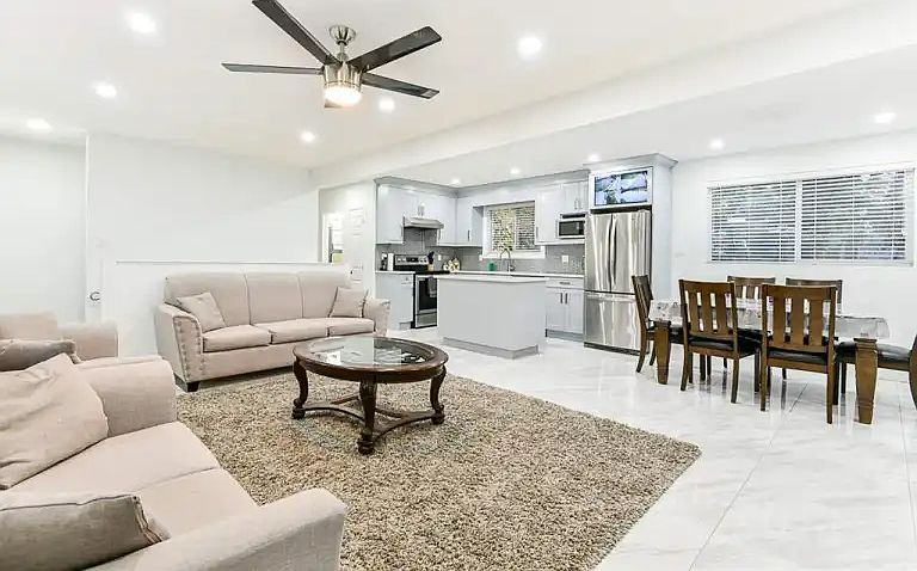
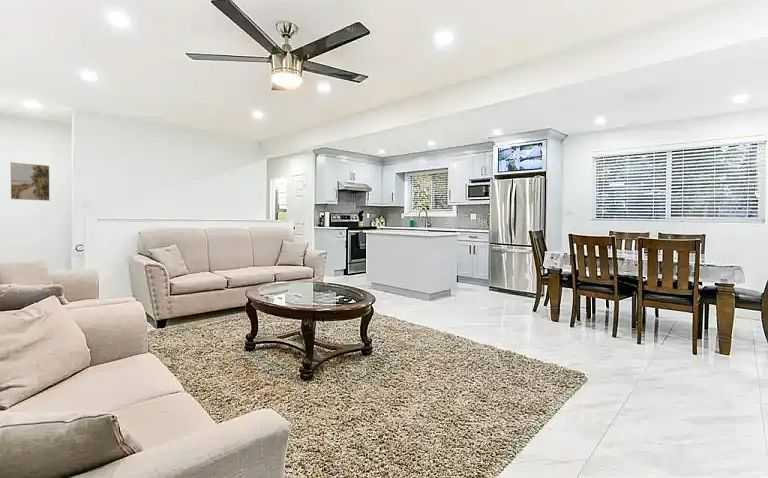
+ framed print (30, 182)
